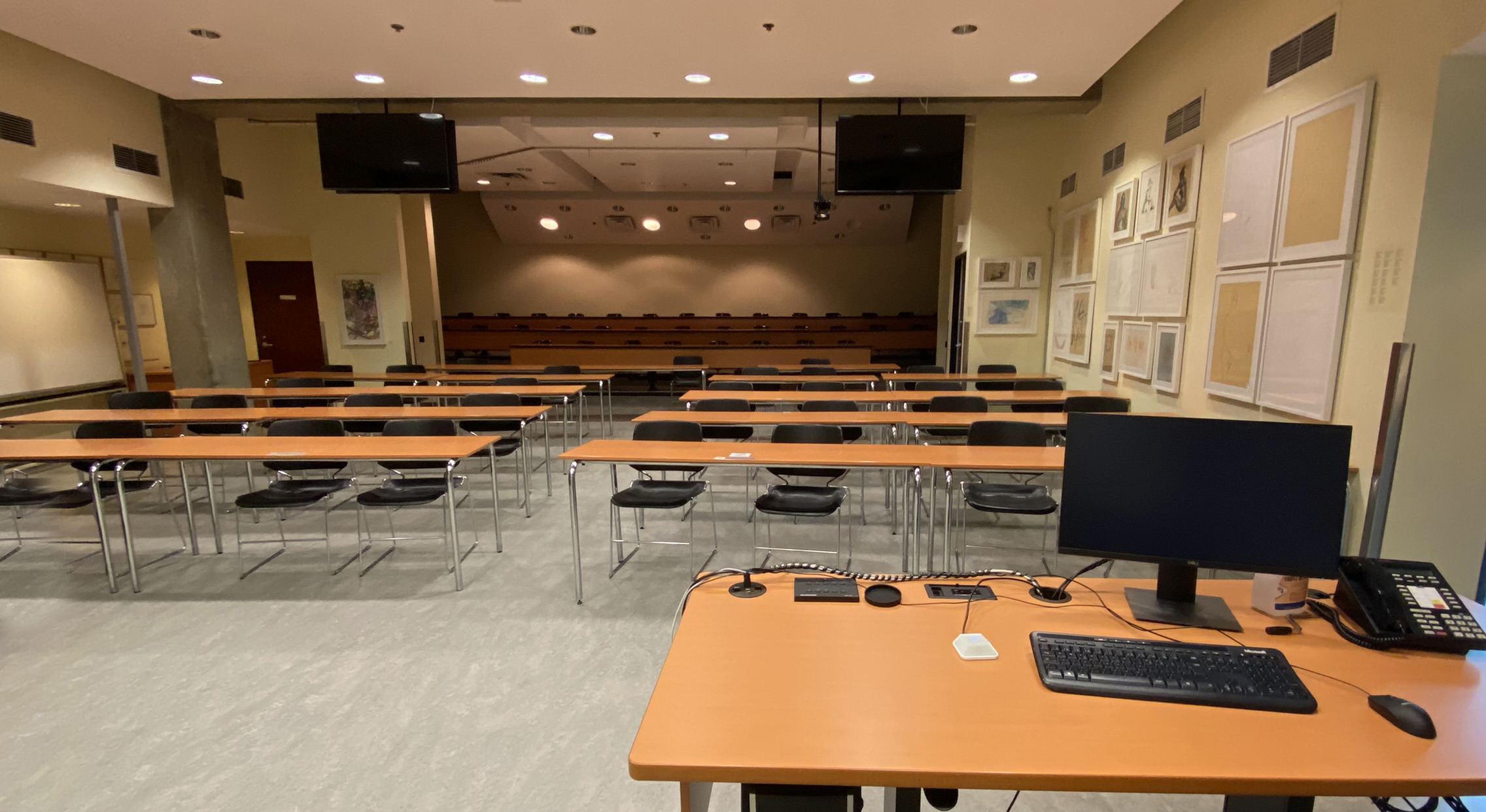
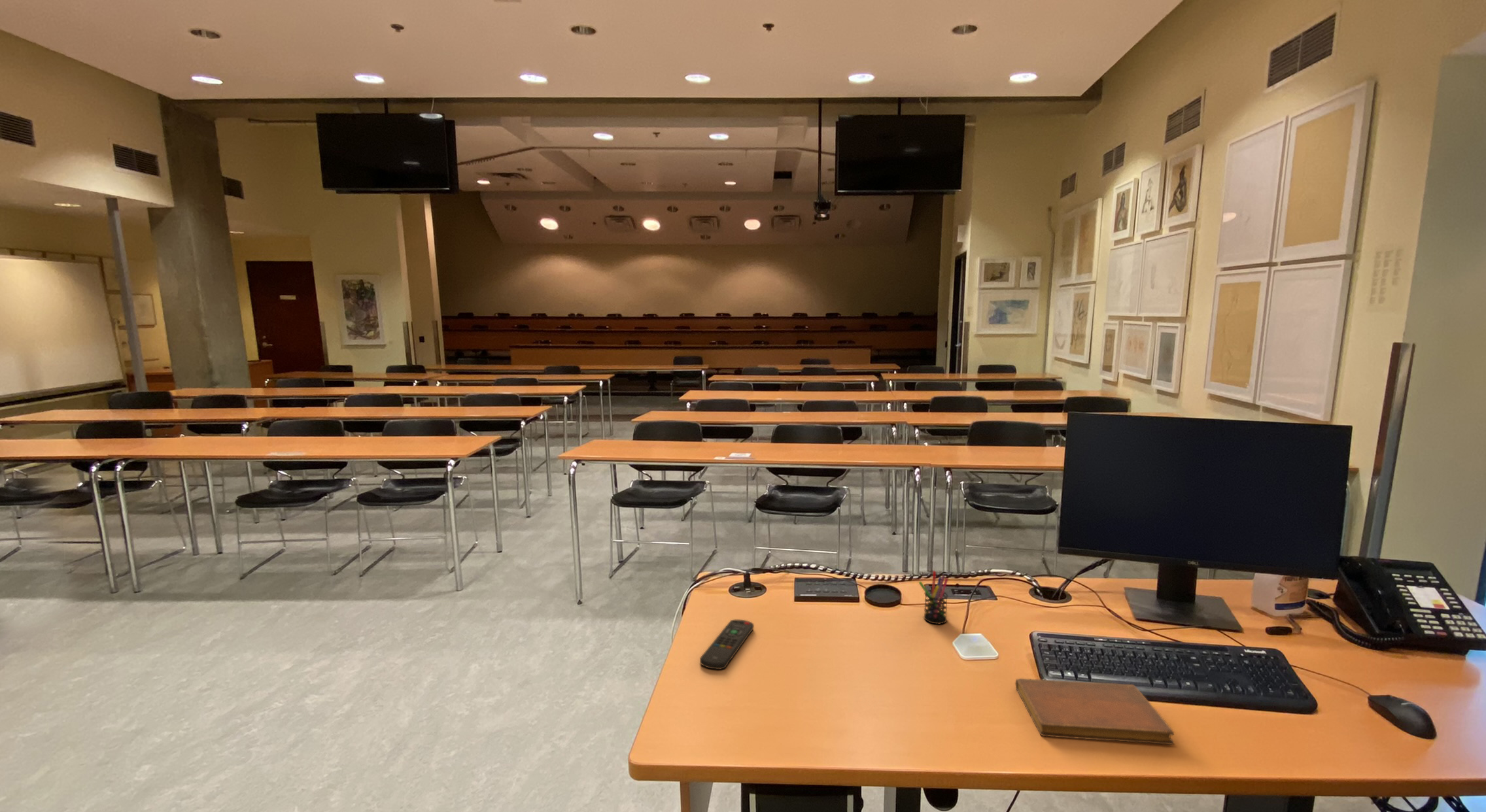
+ pen holder (933, 596)
+ notebook (1089, 708)
+ remote control (728, 642)
